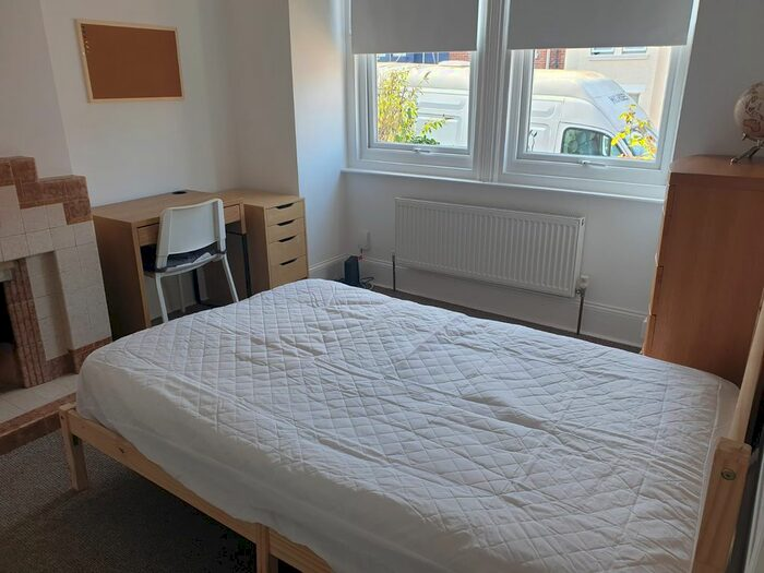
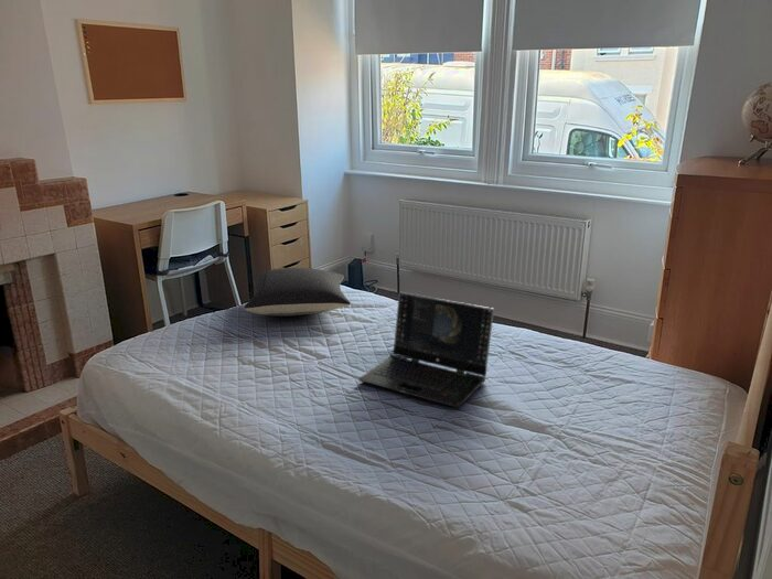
+ pillow (298, 290)
+ laptop computer (426, 346)
